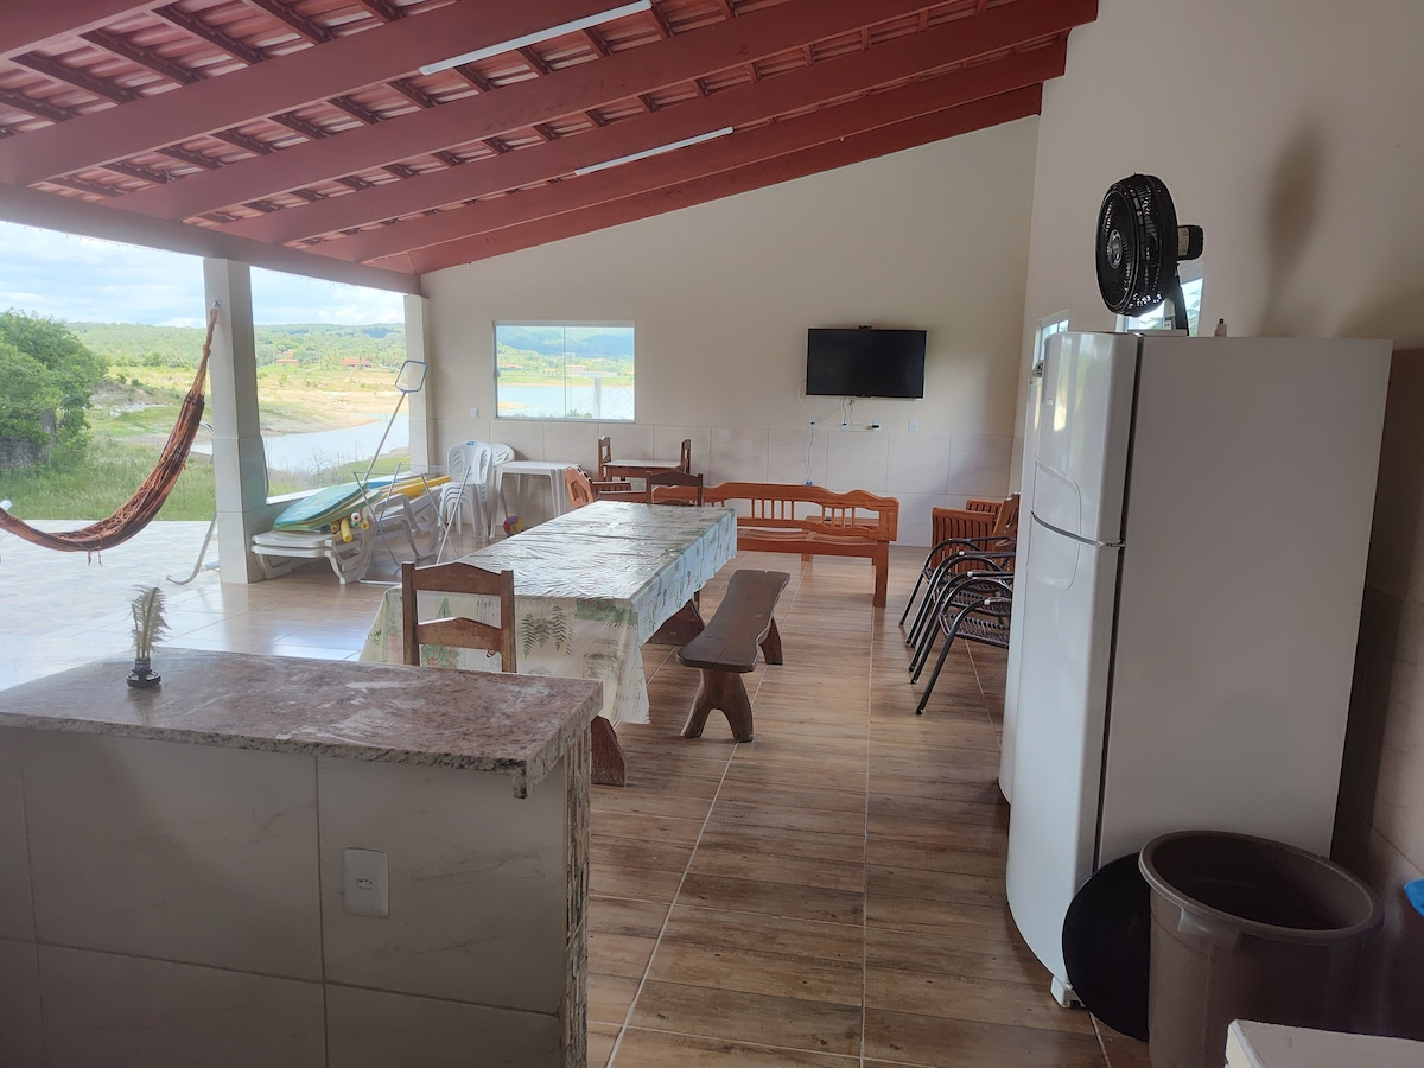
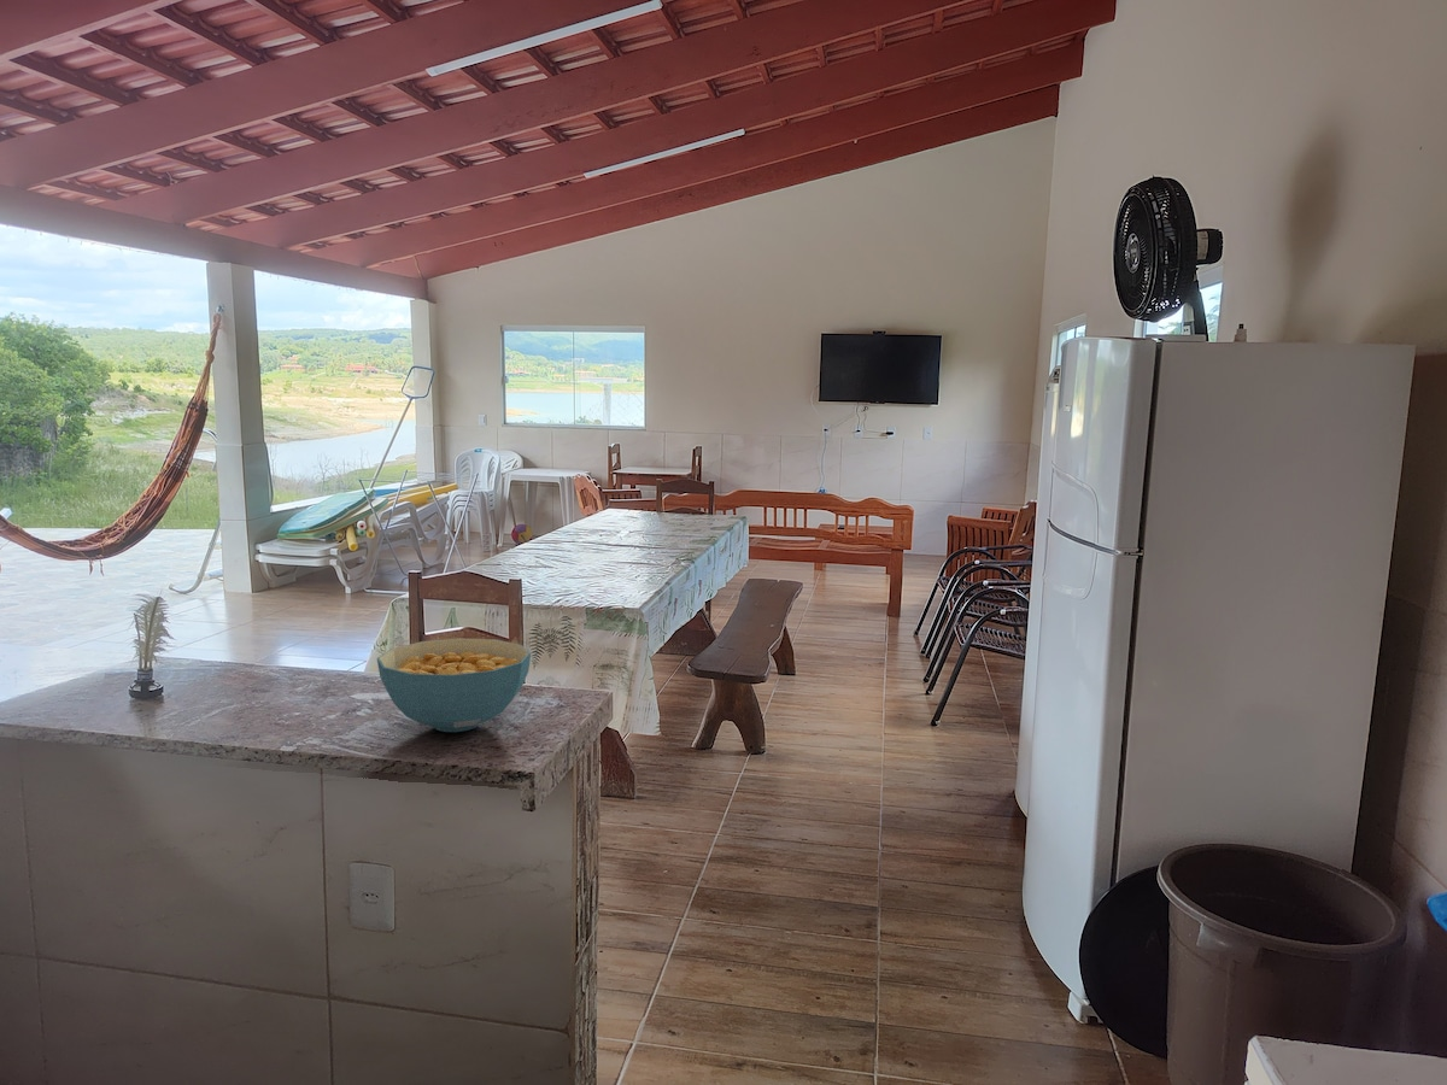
+ cereal bowl (456, 690)
